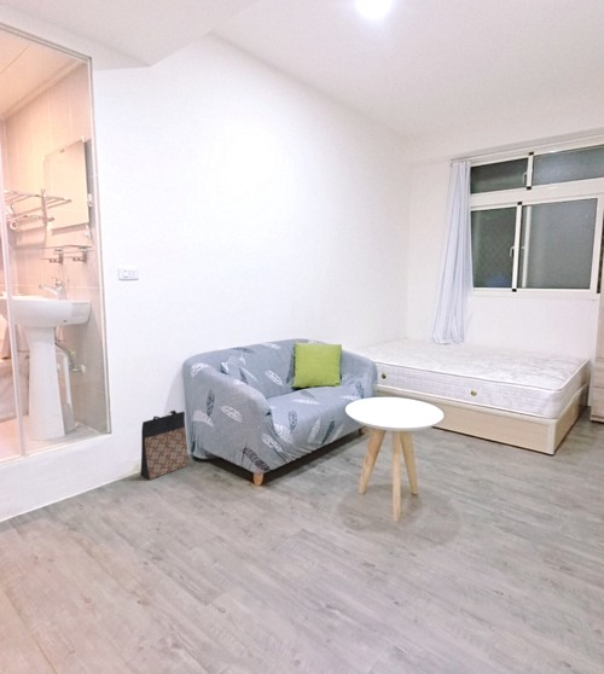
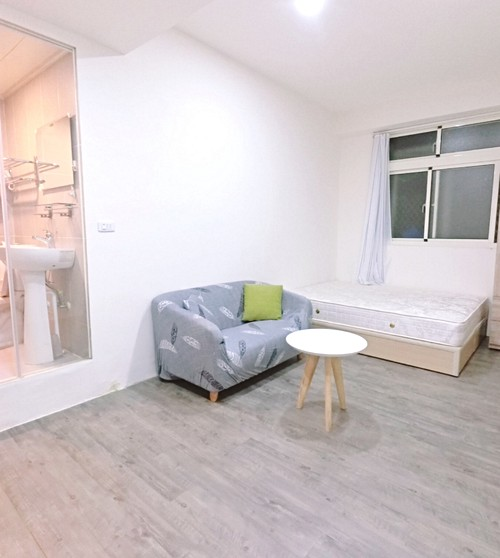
- bag (164, 441)
